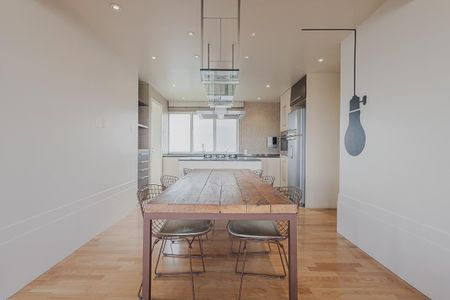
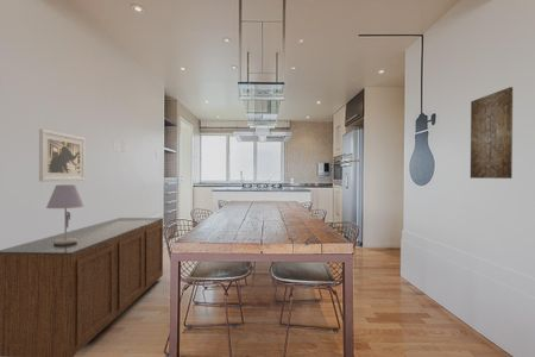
+ sideboard (103, 269)
+ table lamp (65, 213)
+ wall art (490, 136)
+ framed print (64, 157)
